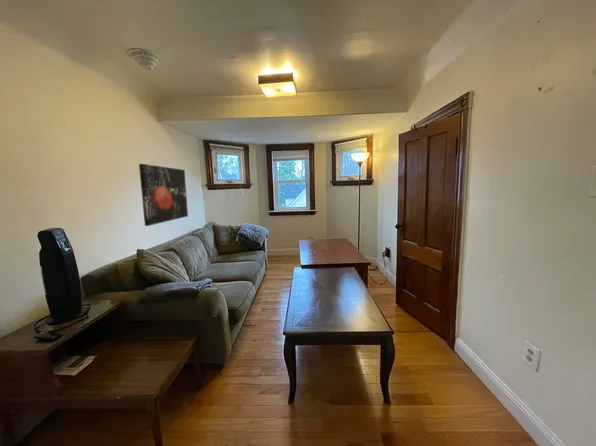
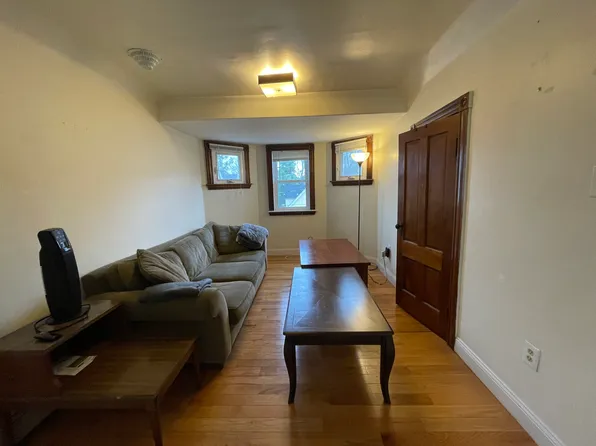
- wall art (167, 194)
